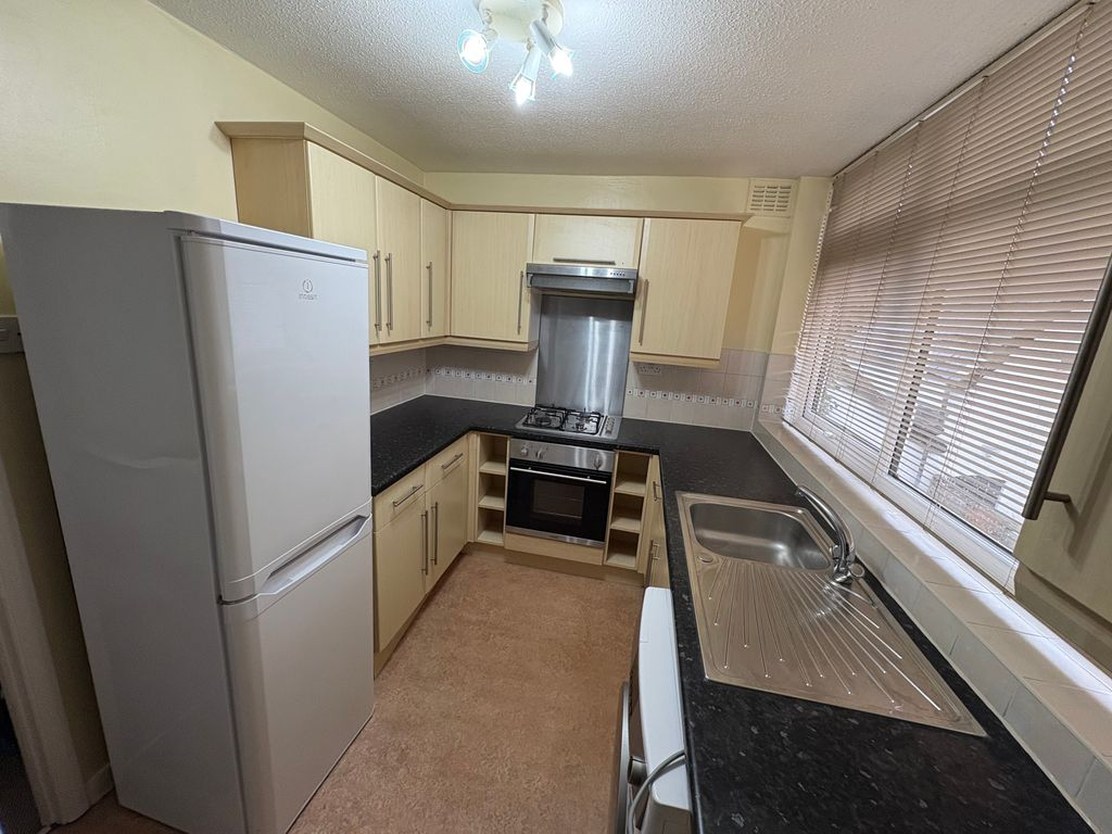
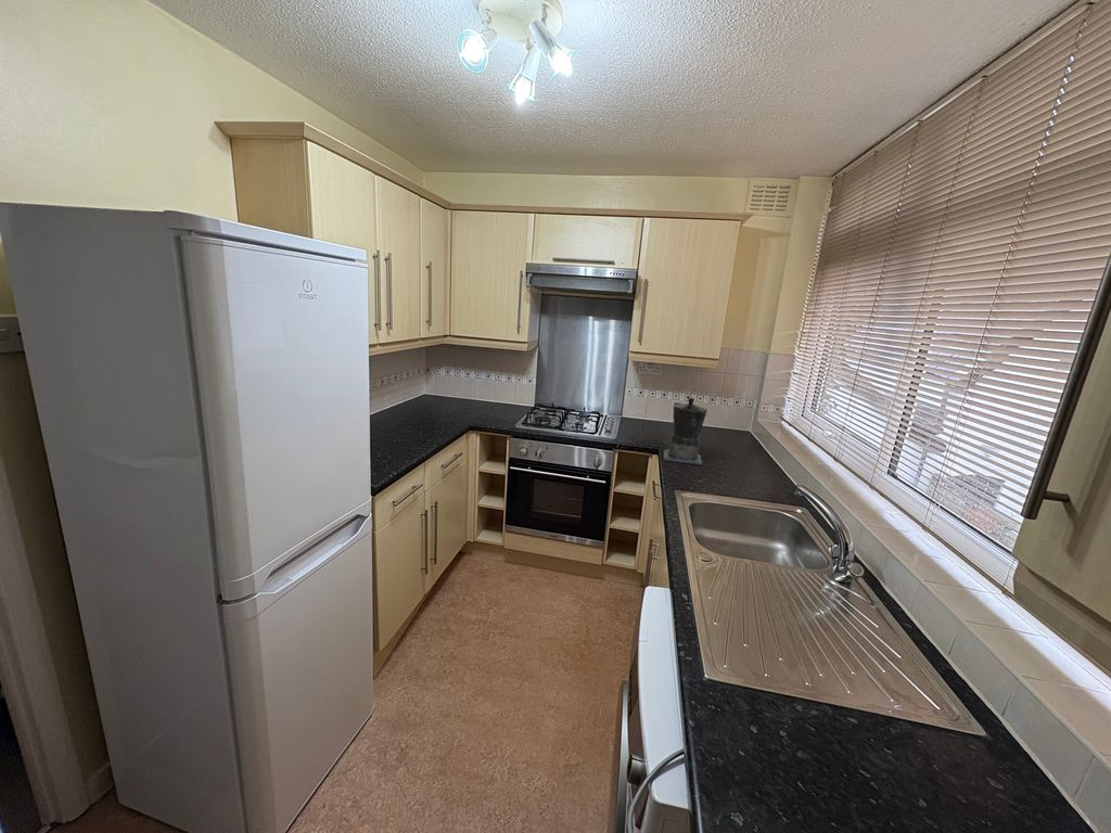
+ coffee maker (686, 427)
